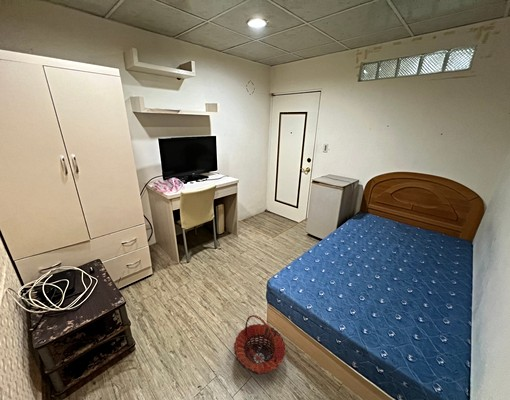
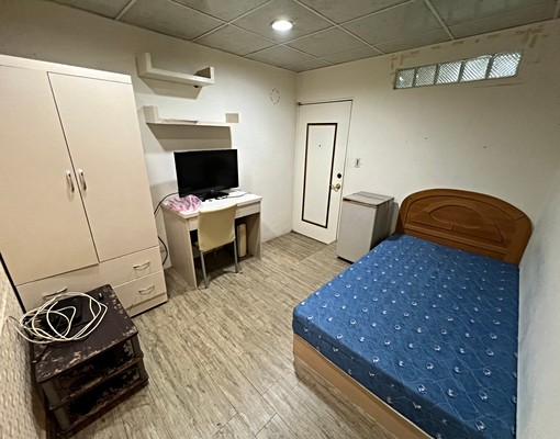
- basket (259, 339)
